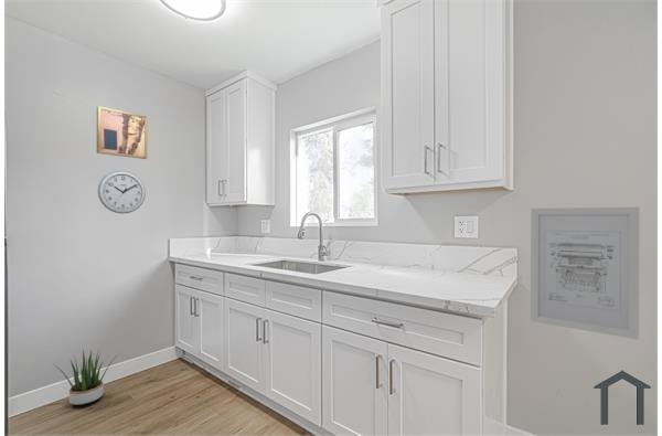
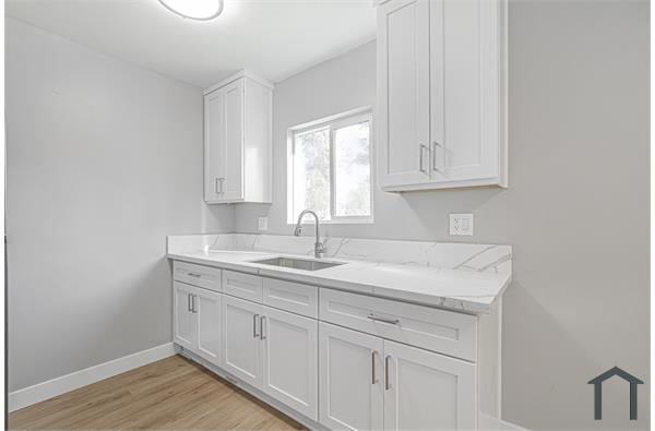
- wall art (580, 268)
- wall art (122, 134)
- wall clock (122, 192)
- potted plant (86, 376)
